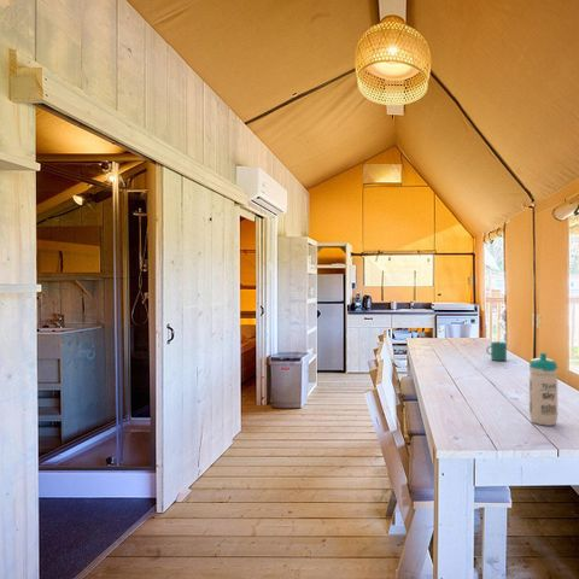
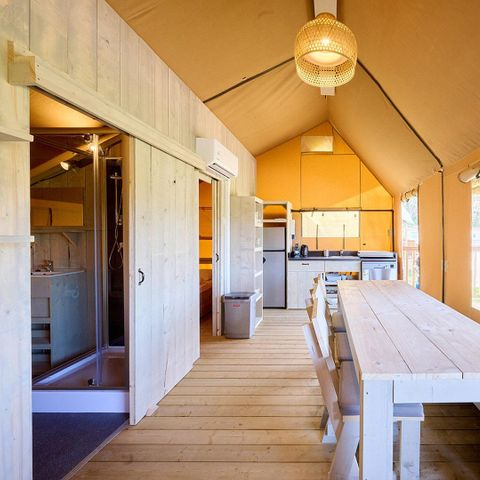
- cup (496, 351)
- water bottle (543, 387)
